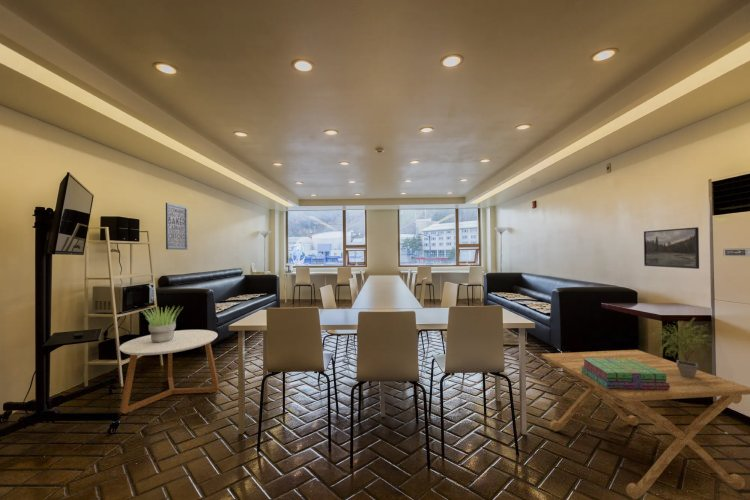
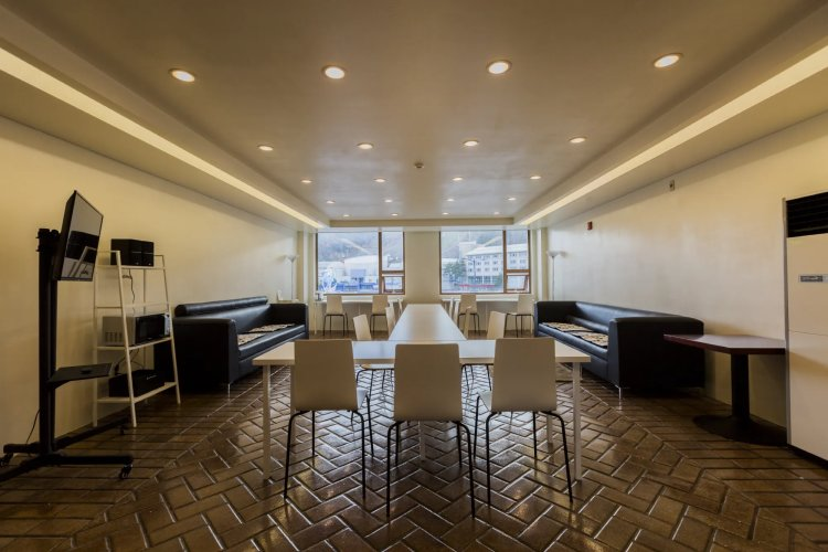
- wall art (177, 227)
- stack of books (621, 372)
- potted plant (681, 345)
- coffee table (170, 367)
- potted plant (162, 324)
- side table (632, 411)
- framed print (668, 248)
